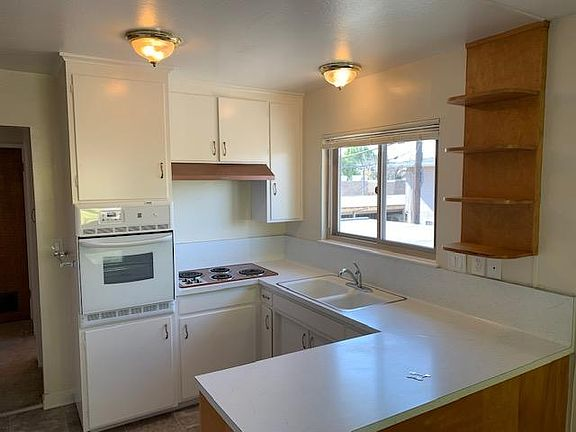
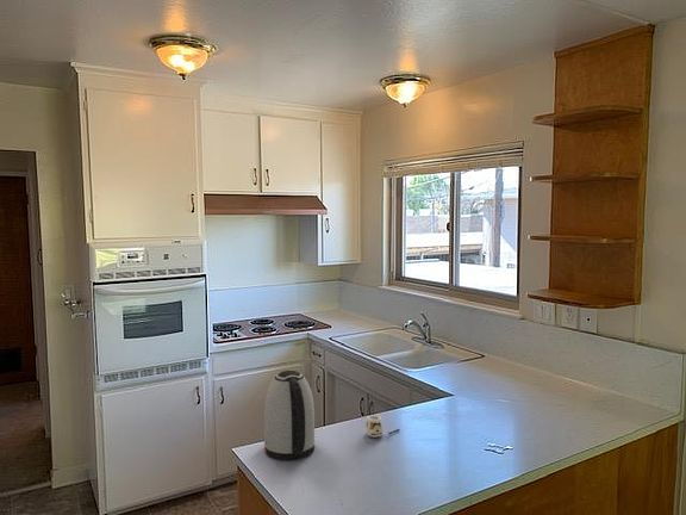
+ kettle (292, 414)
+ mug (379, 422)
